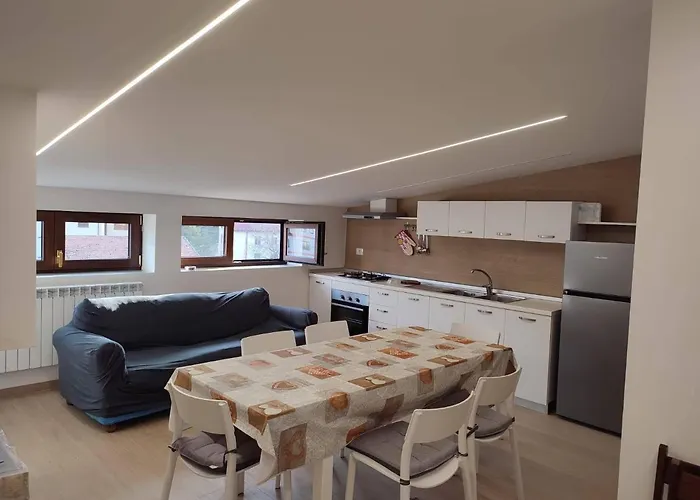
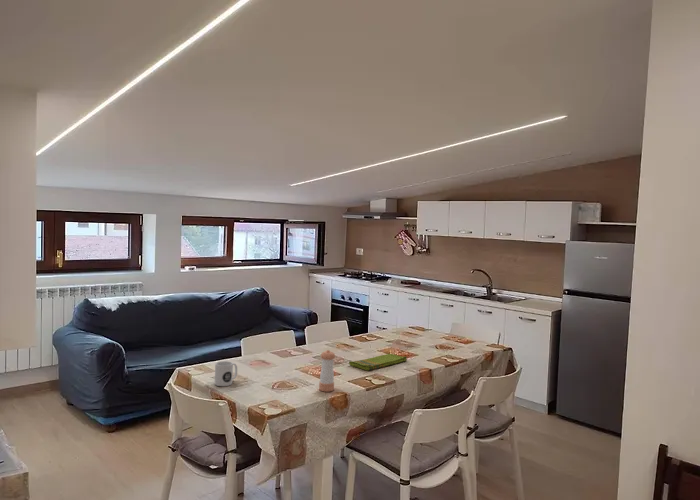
+ dish towel (378, 360)
+ mug (226, 372)
+ pepper shaker (327, 369)
